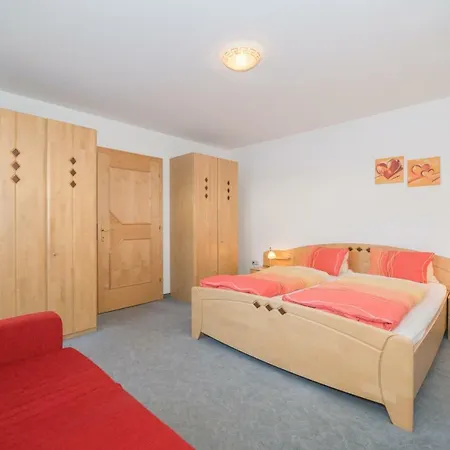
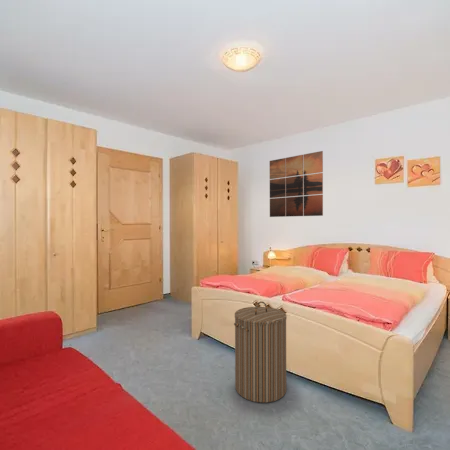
+ wall art (294, 186)
+ laundry hamper (260, 344)
